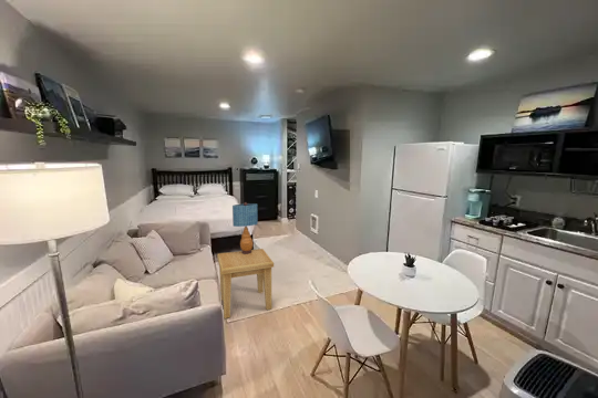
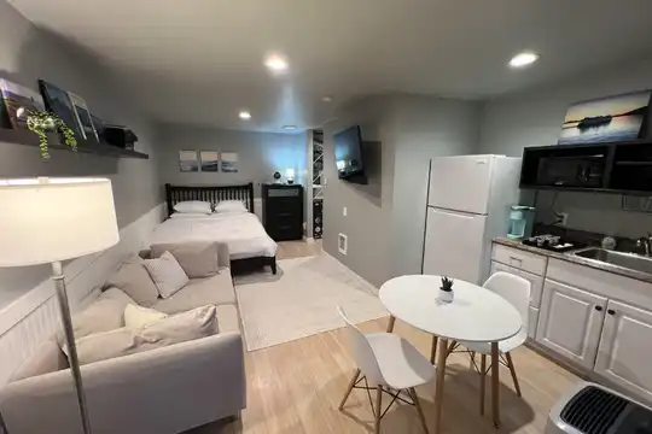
- side table (245, 275)
- table lamp (245, 228)
